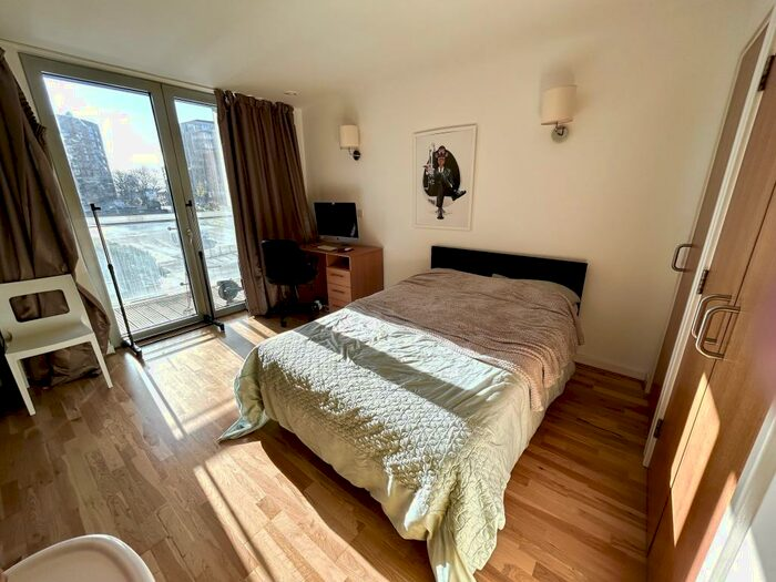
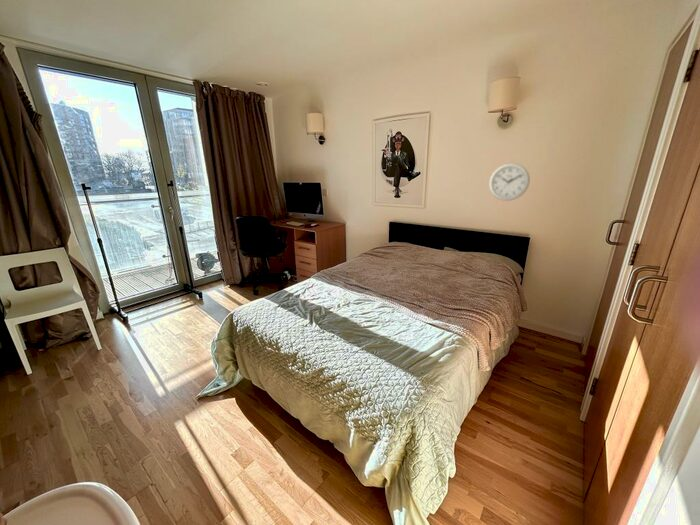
+ wall clock (508, 182)
